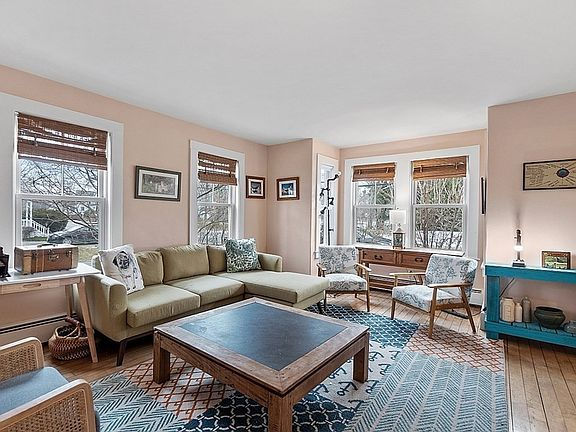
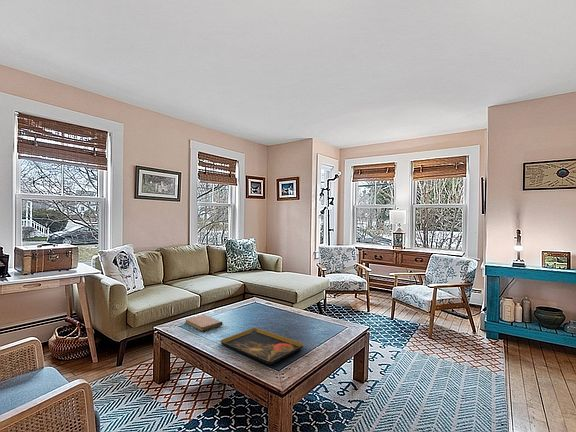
+ decorative tray (261, 344)
+ notebook (203, 322)
